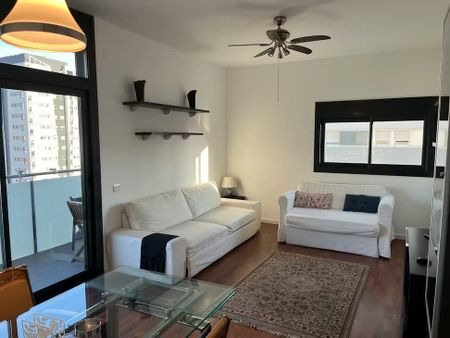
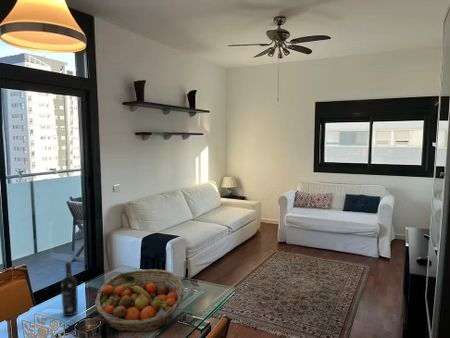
+ fruit basket (141, 299)
+ wine bottle (69, 288)
